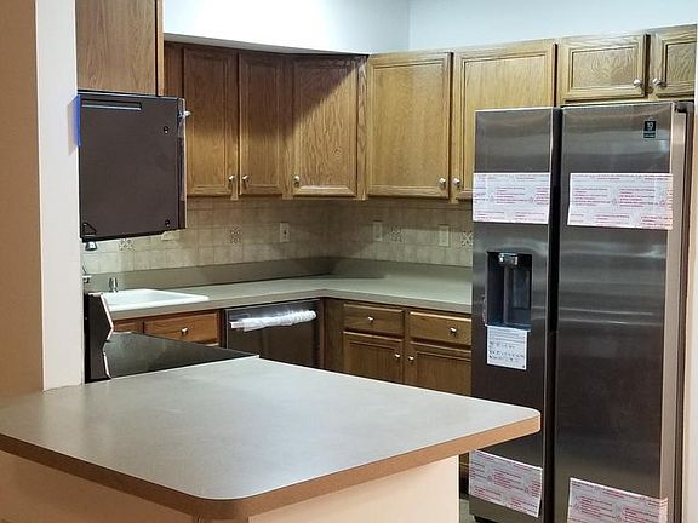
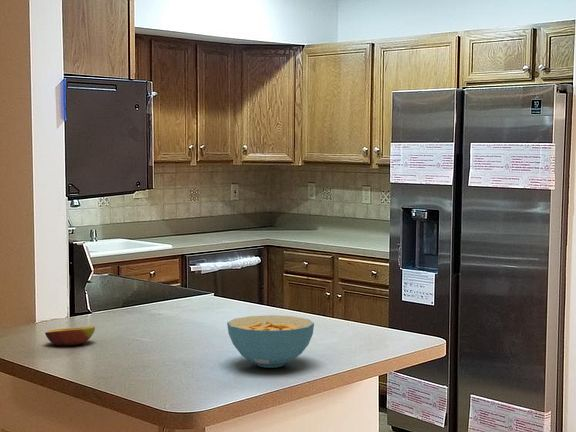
+ fruit (70, 336)
+ cereal bowl (270, 343)
